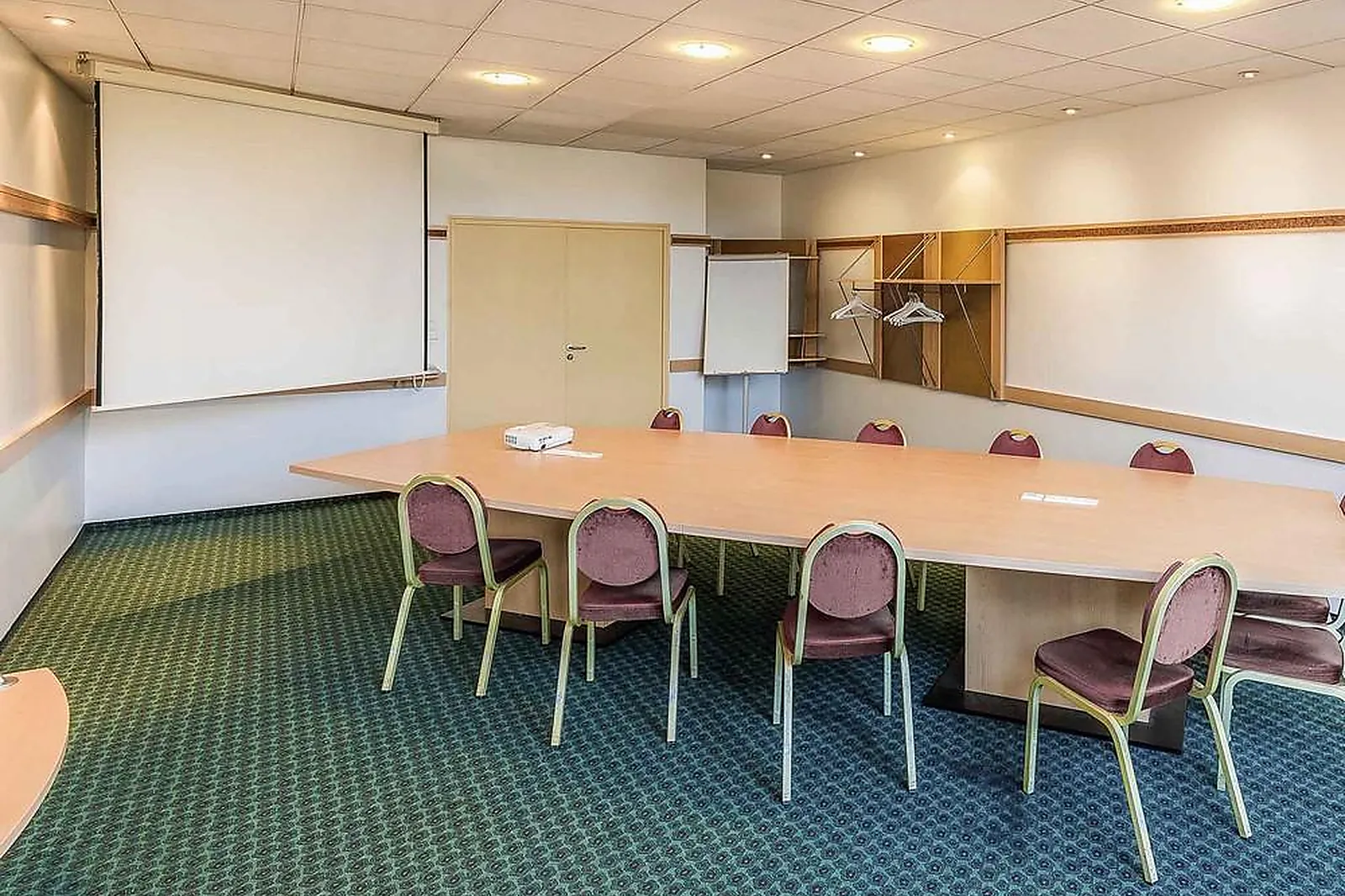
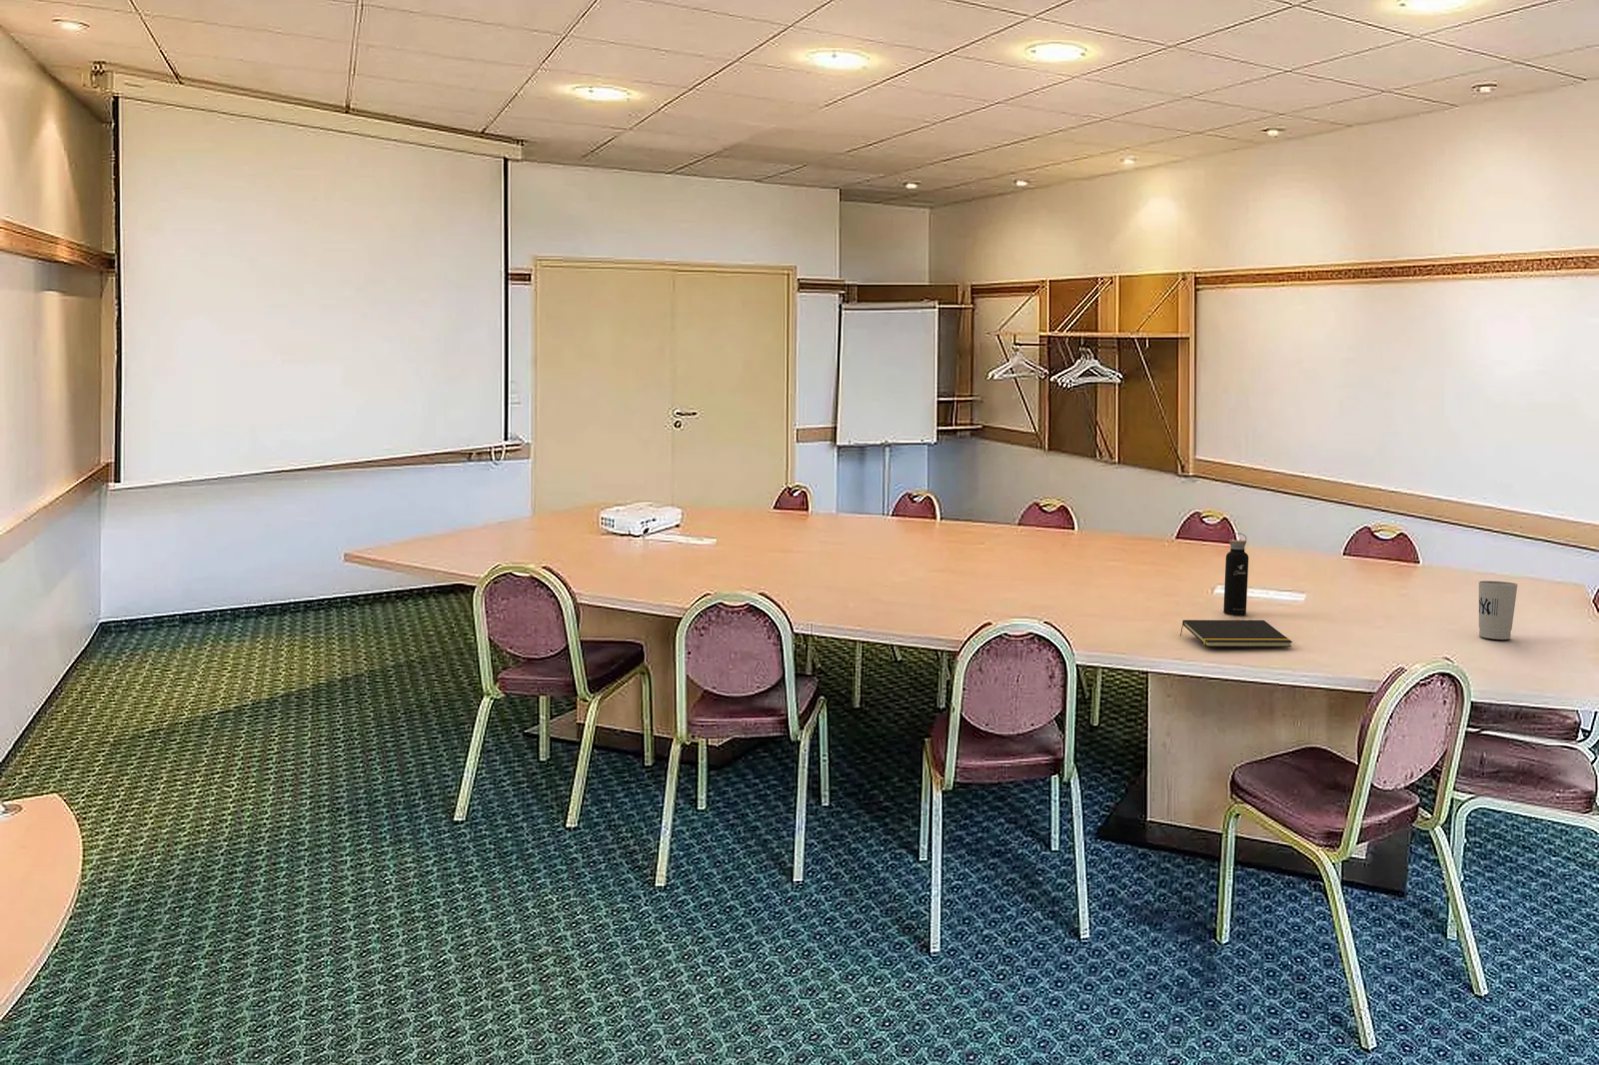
+ notepad (1235, 632)
+ cup (1496, 610)
+ water bottle (1236, 573)
